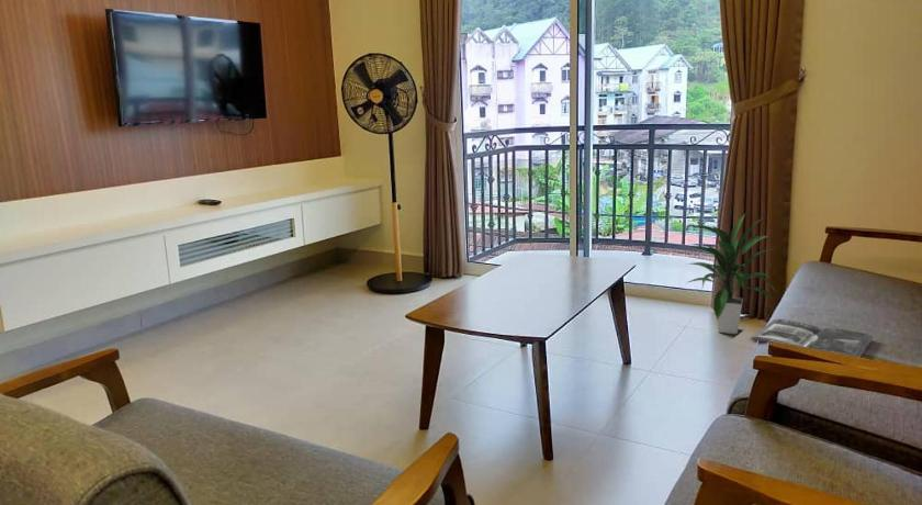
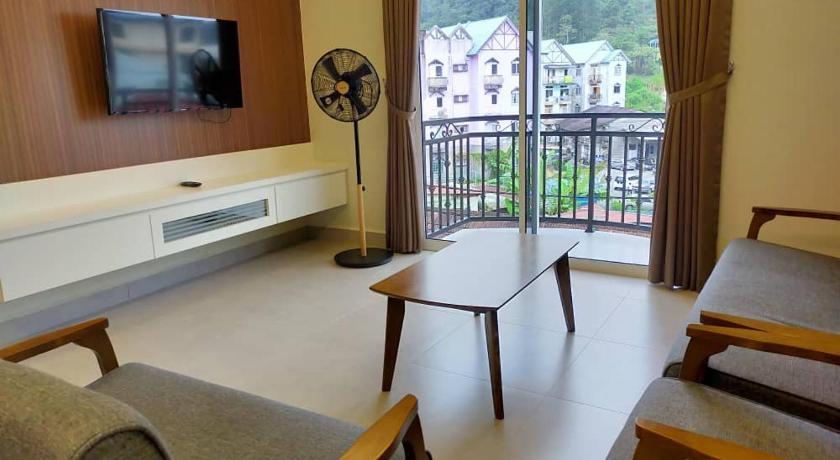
- indoor plant (727, 273)
- magazine (811, 337)
